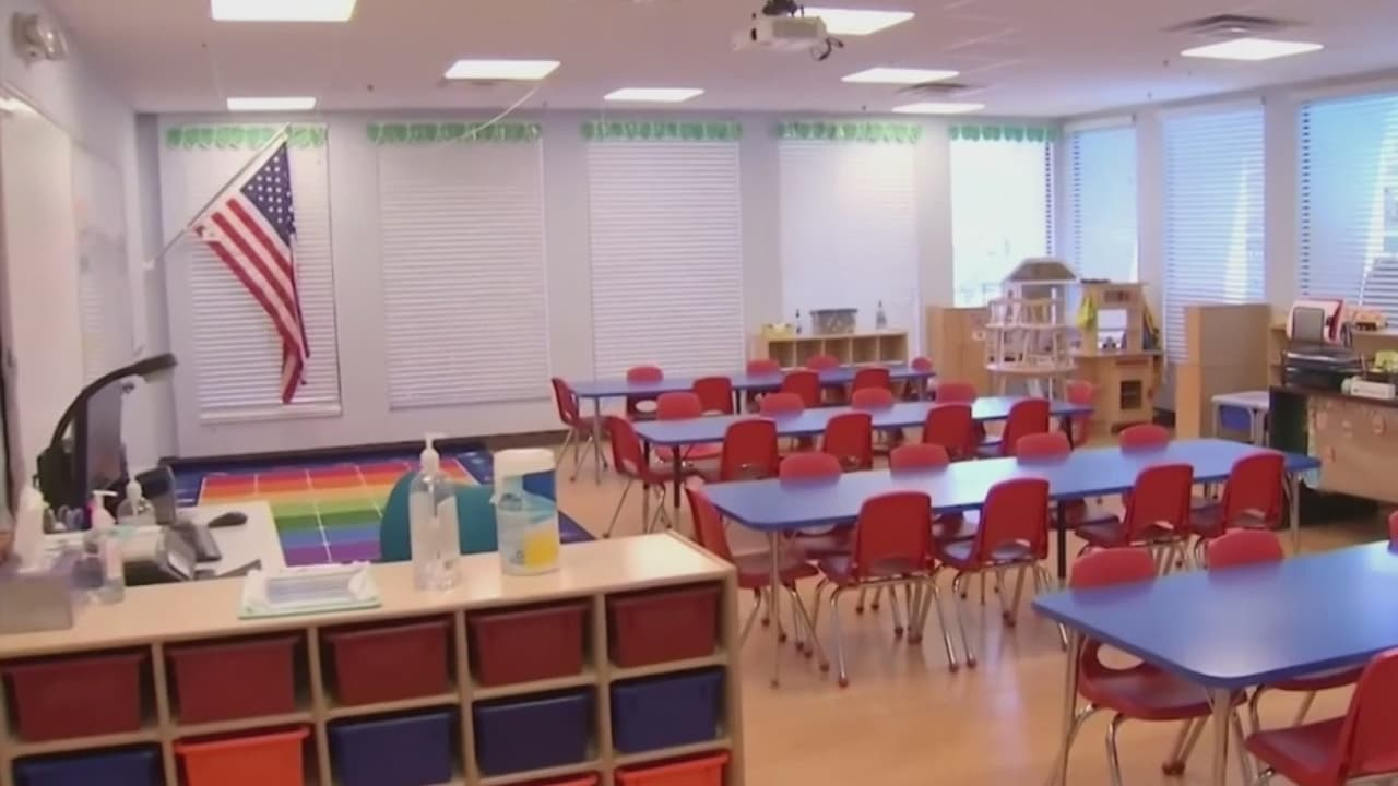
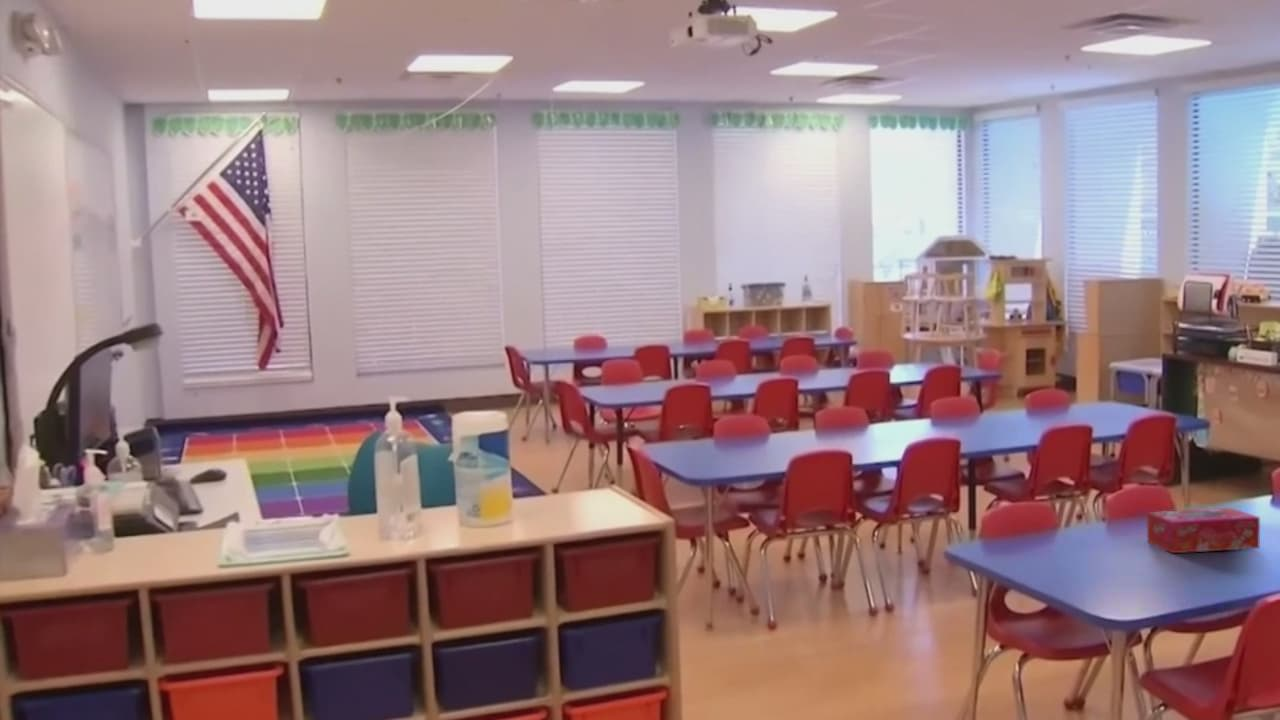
+ tissue box (1202, 530)
